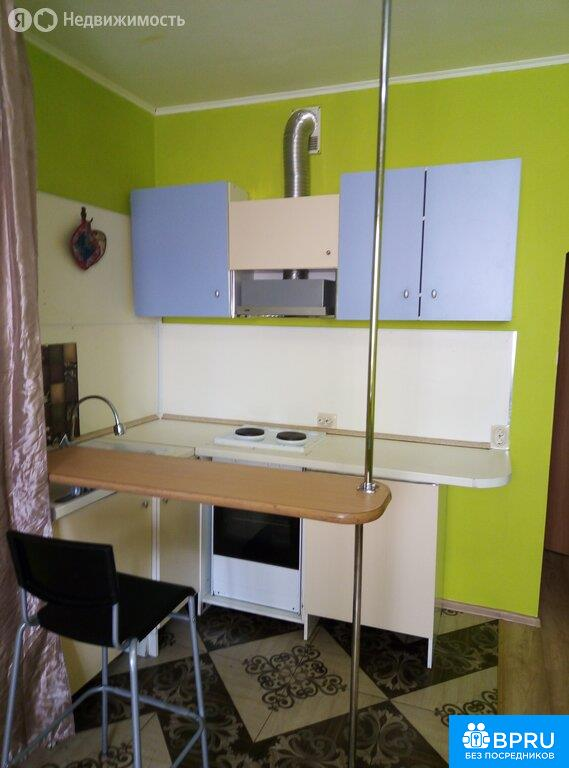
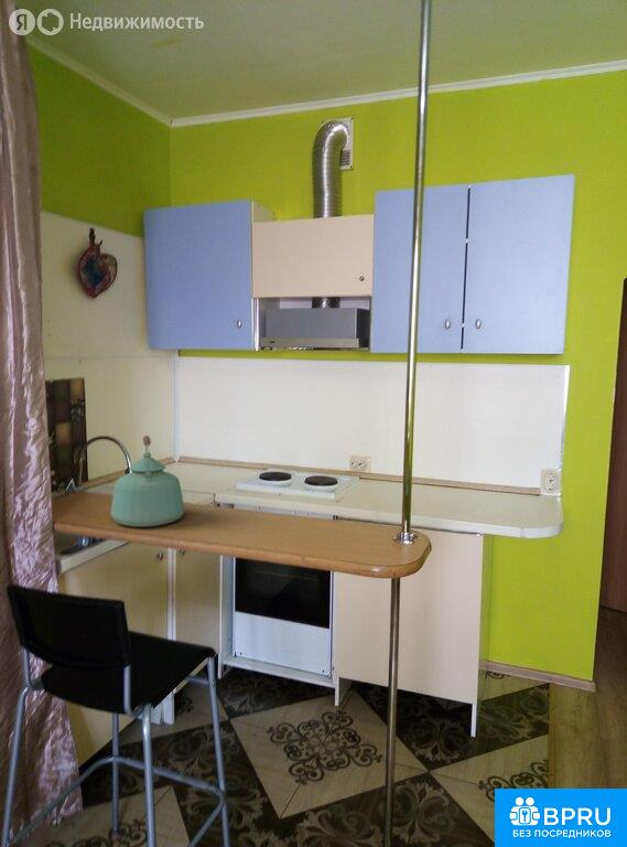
+ kettle (147, 476)
